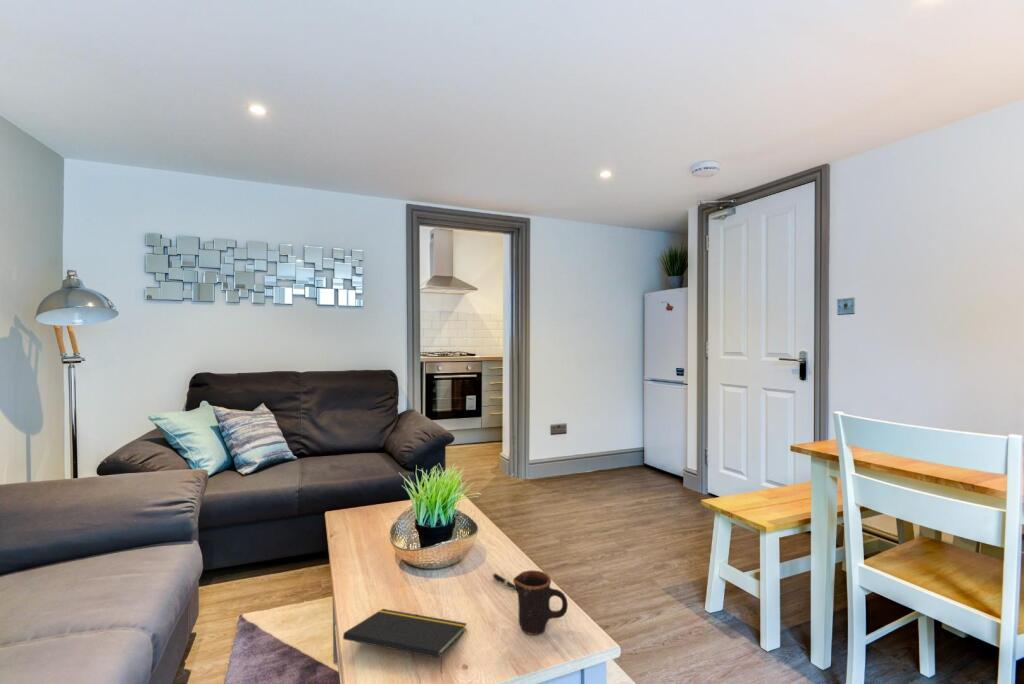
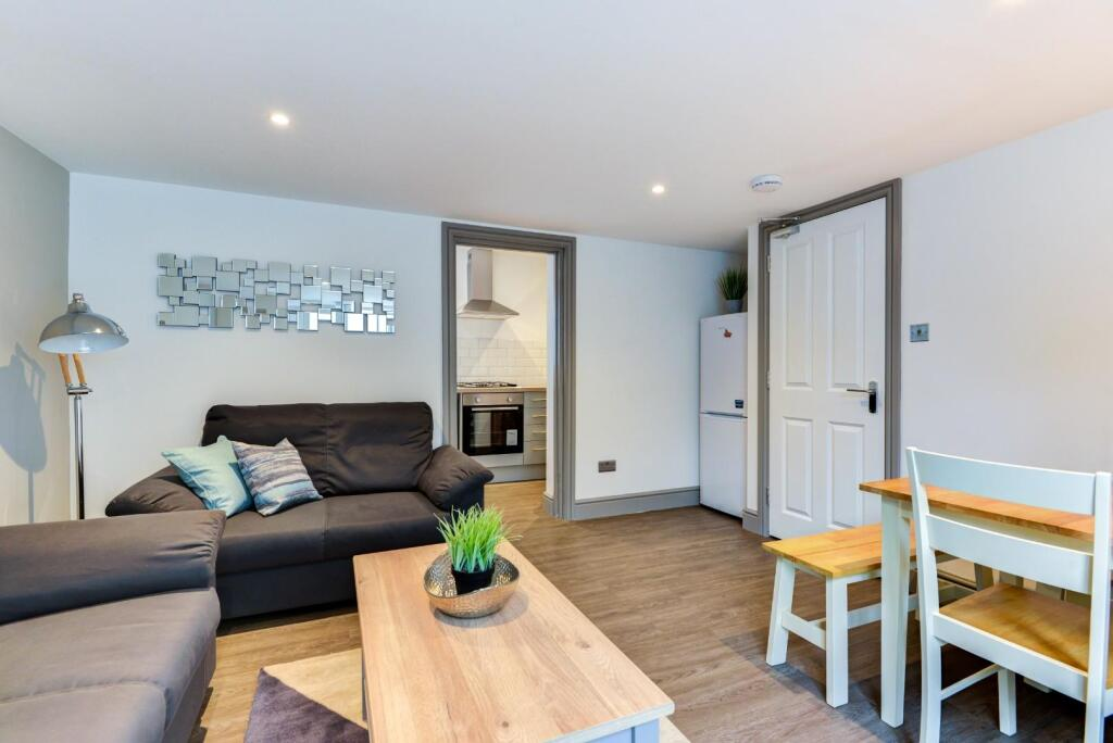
- mug (540, 602)
- notepad (407, 631)
- pen (510, 584)
